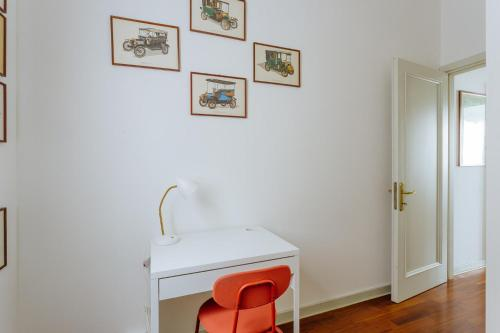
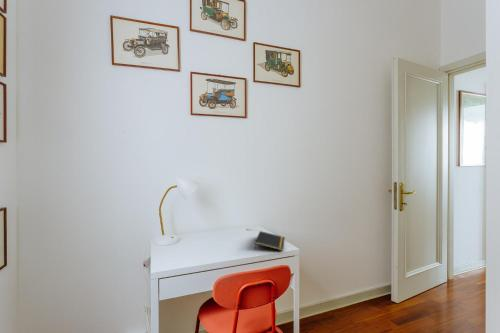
+ notepad (270, 240)
